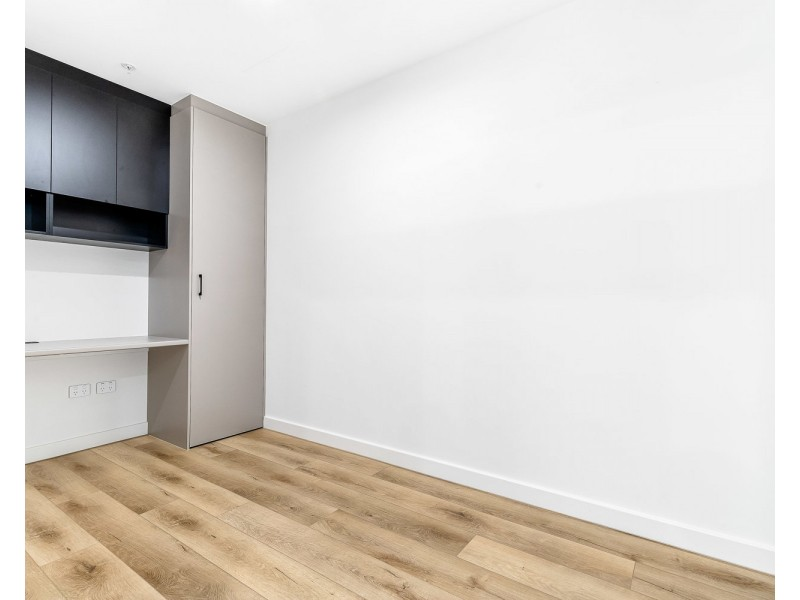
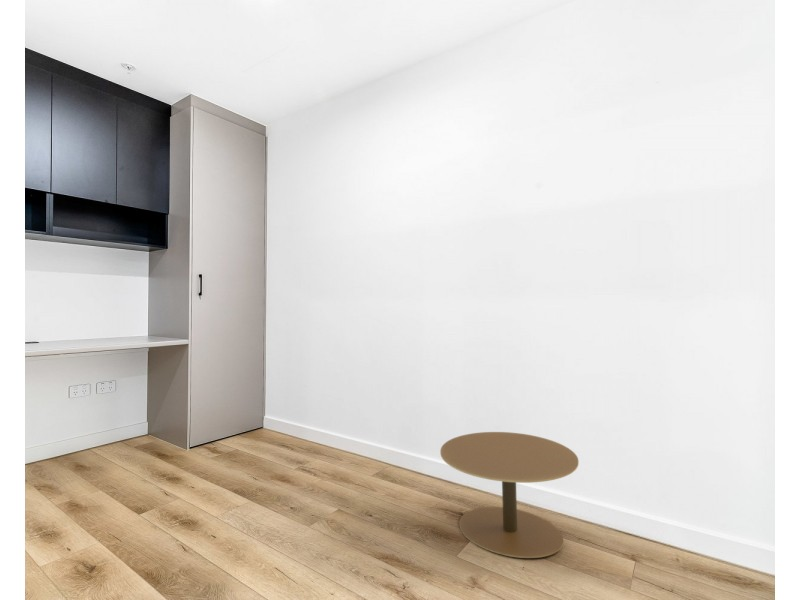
+ side table (506, 491)
